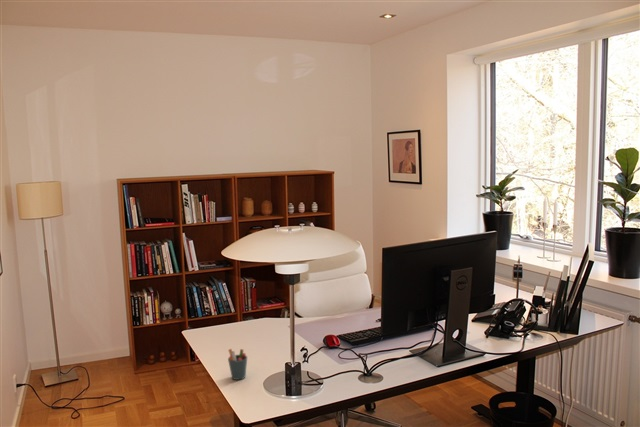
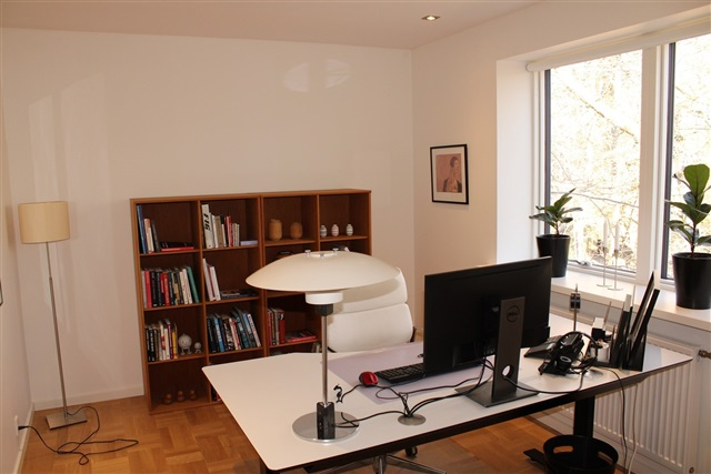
- pen holder (237, 362)
